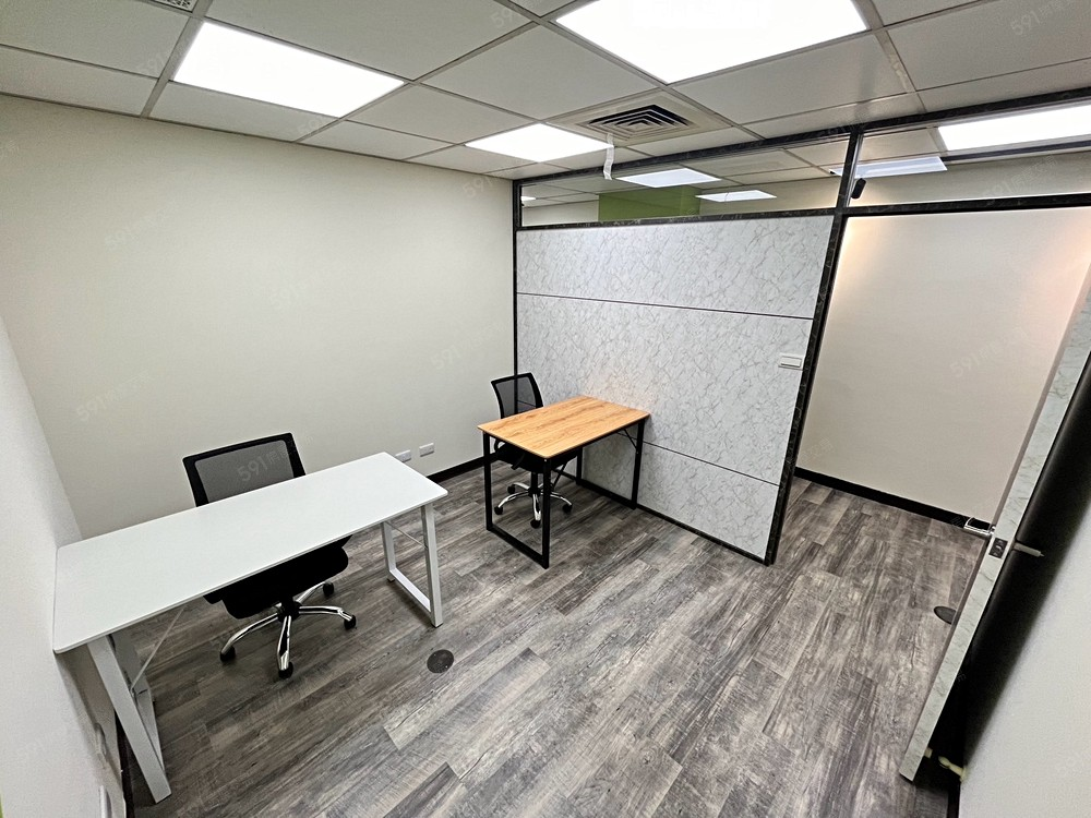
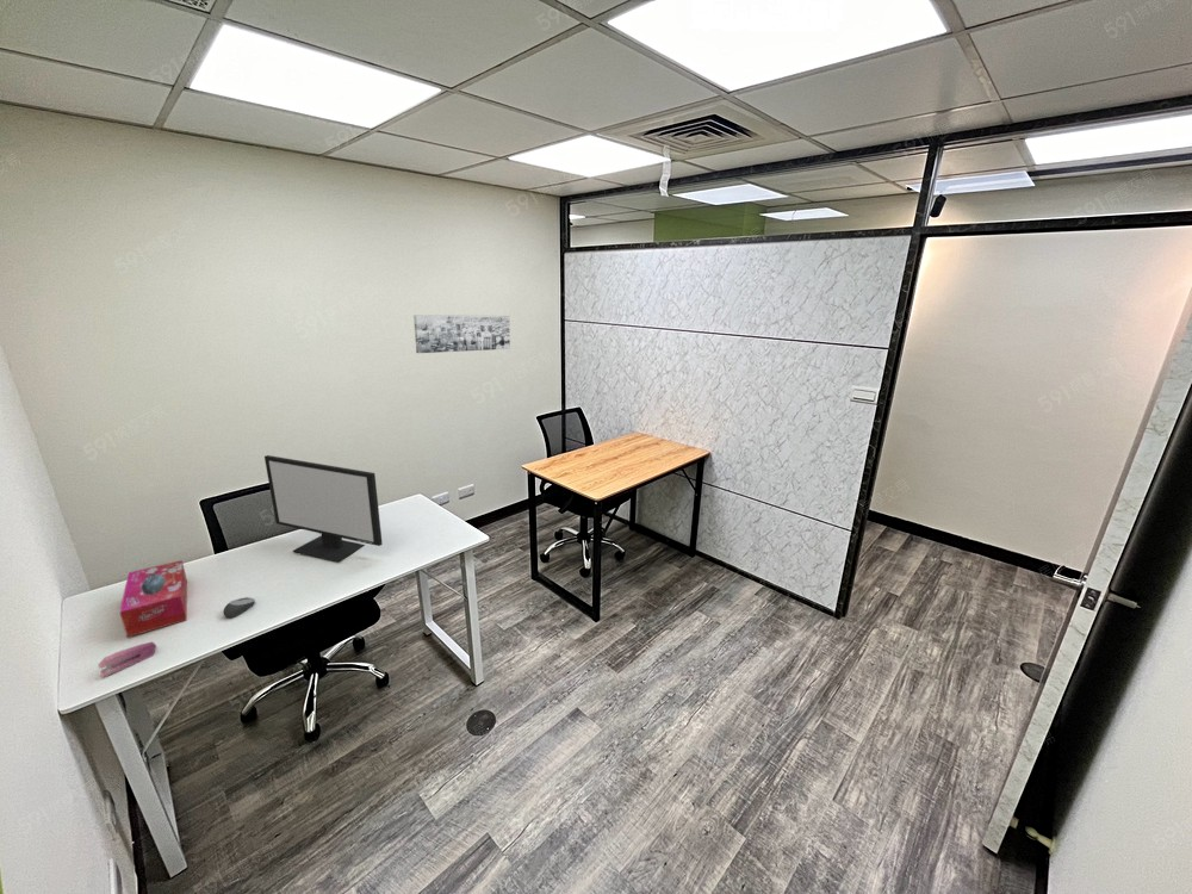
+ tissue box (156, 595)
+ wall art (465, 333)
+ computer mouse (238, 604)
+ stapler (128, 656)
+ computer monitor (323, 508)
